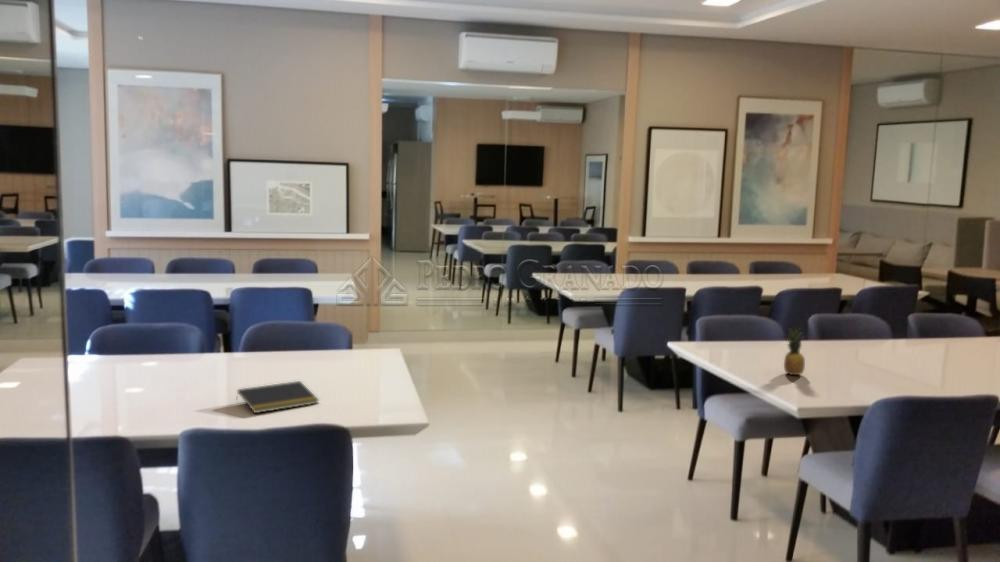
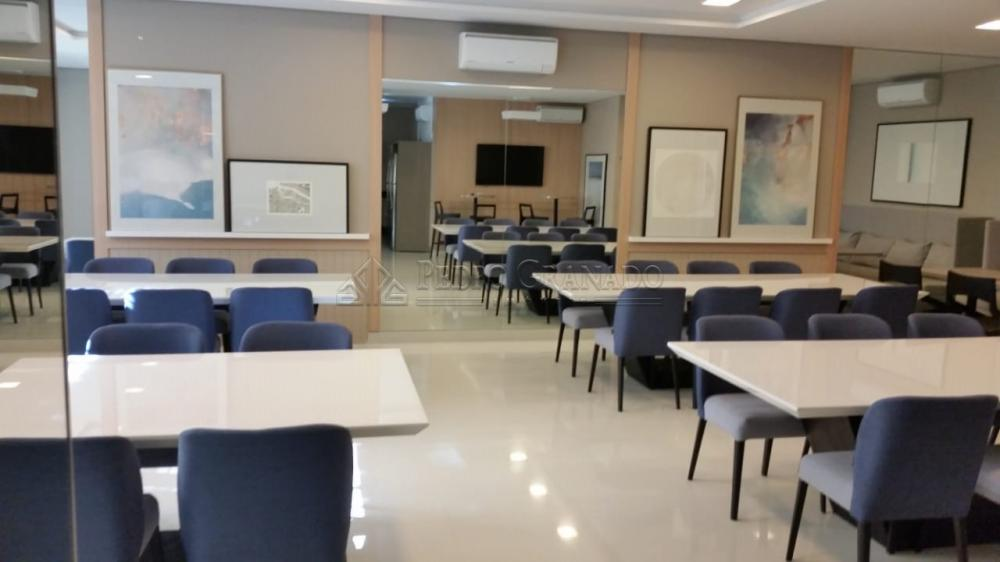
- fruit (795, 350)
- notepad (278, 396)
